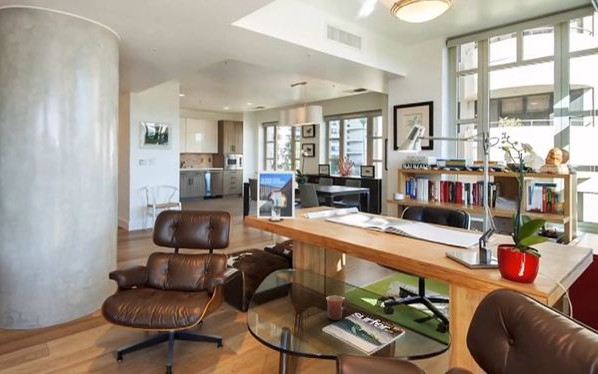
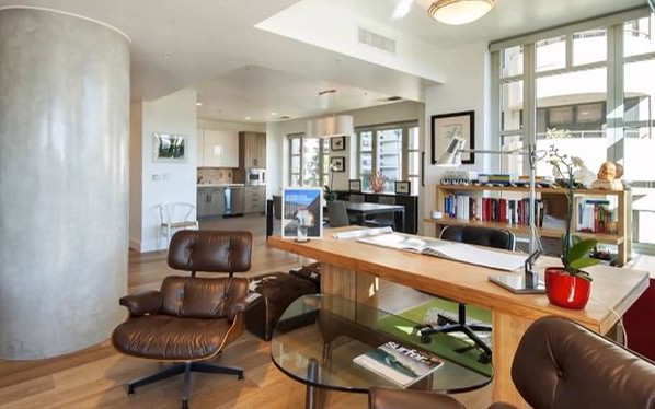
- mug (337, 307)
